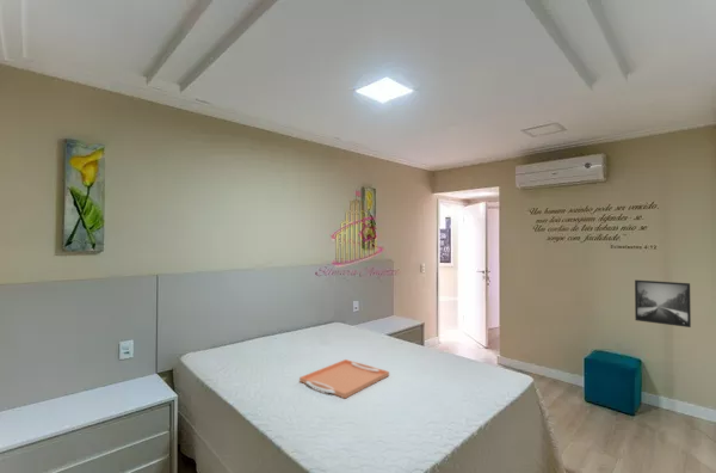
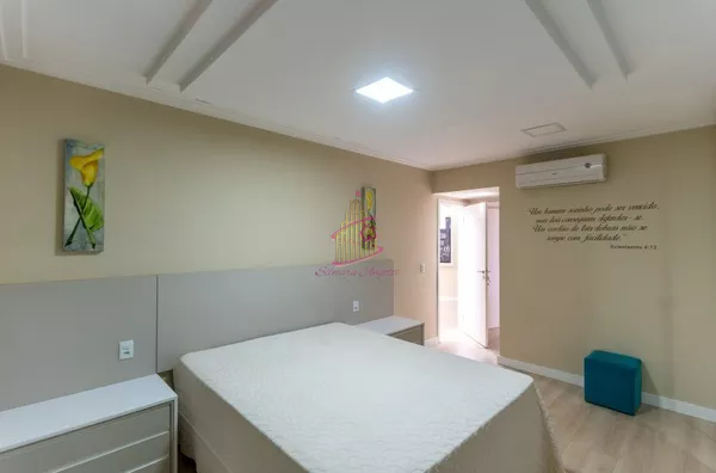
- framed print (661, 302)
- serving tray (345, 376)
